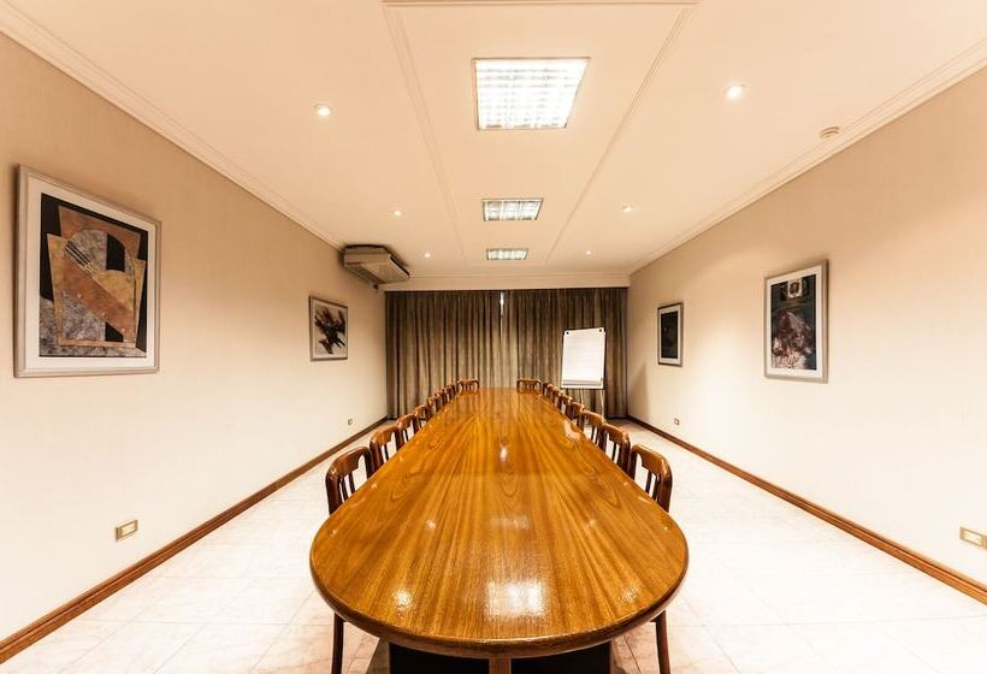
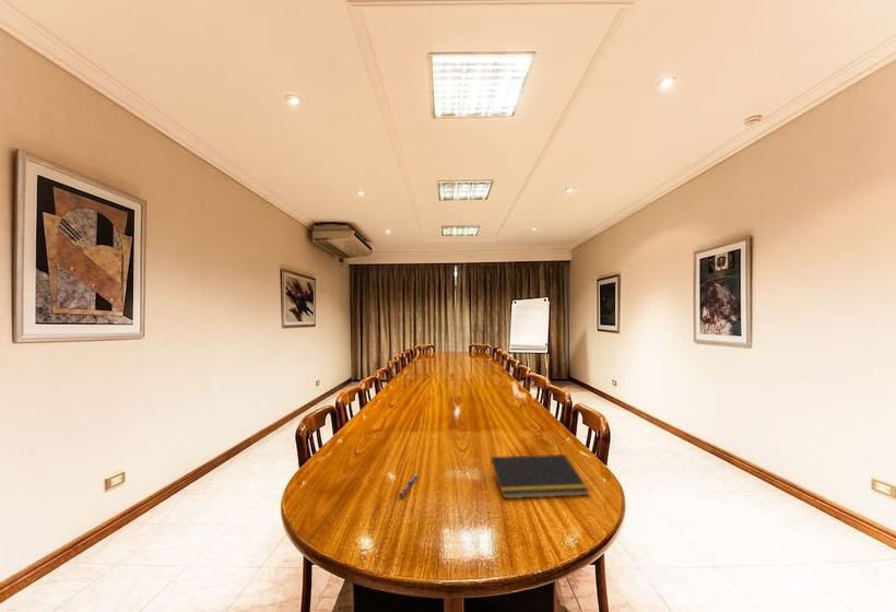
+ notepad (537, 474)
+ pen (409, 484)
